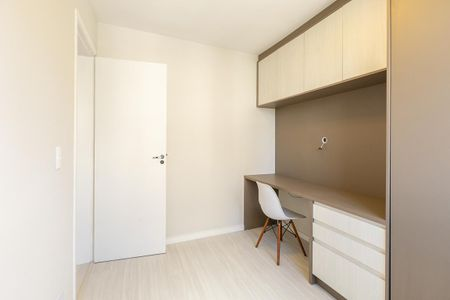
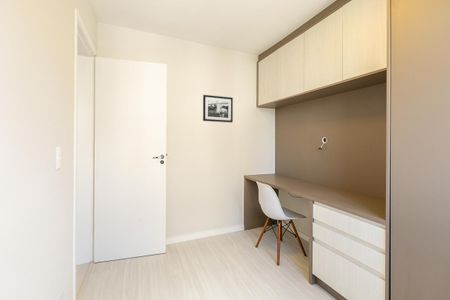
+ picture frame (218, 109)
